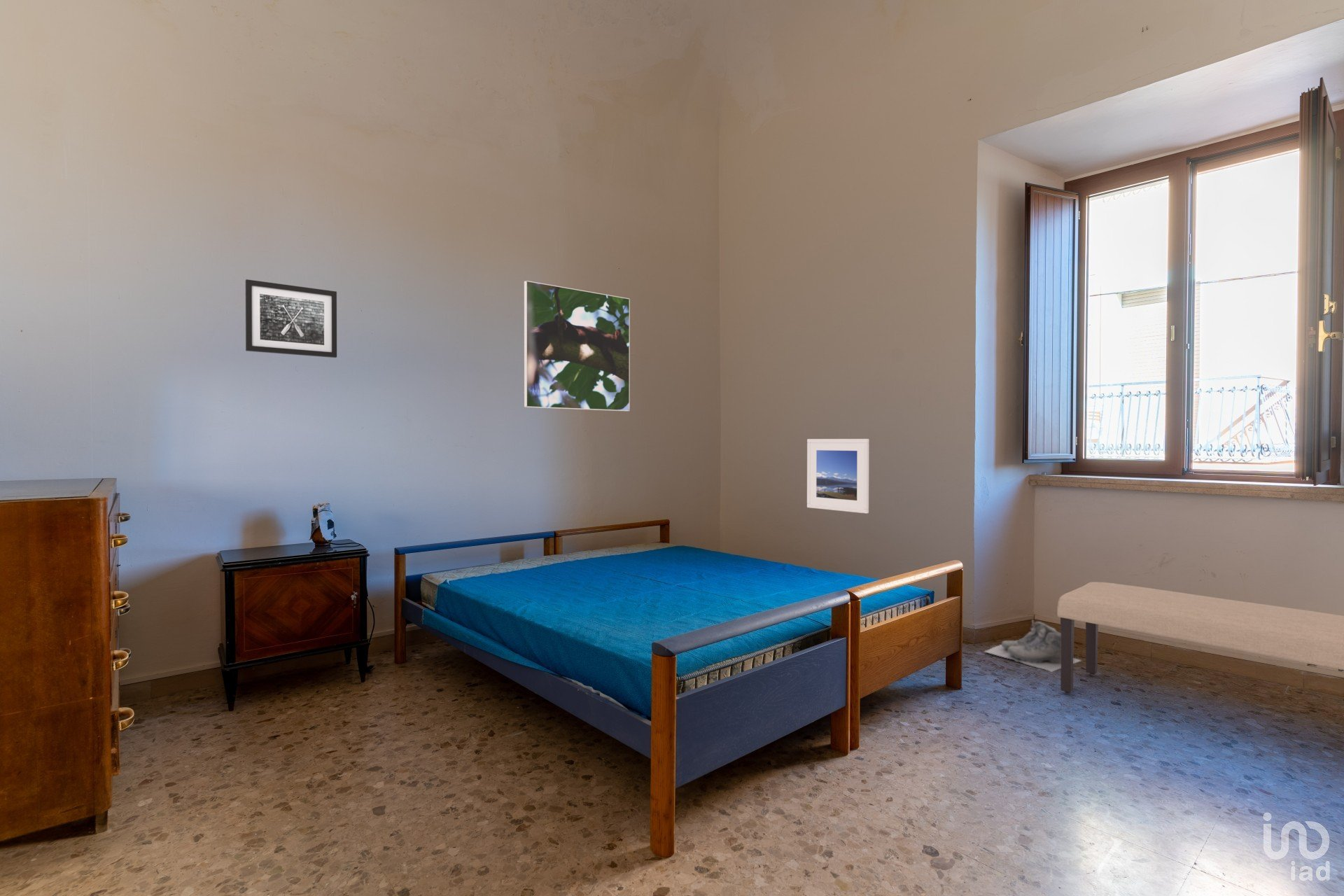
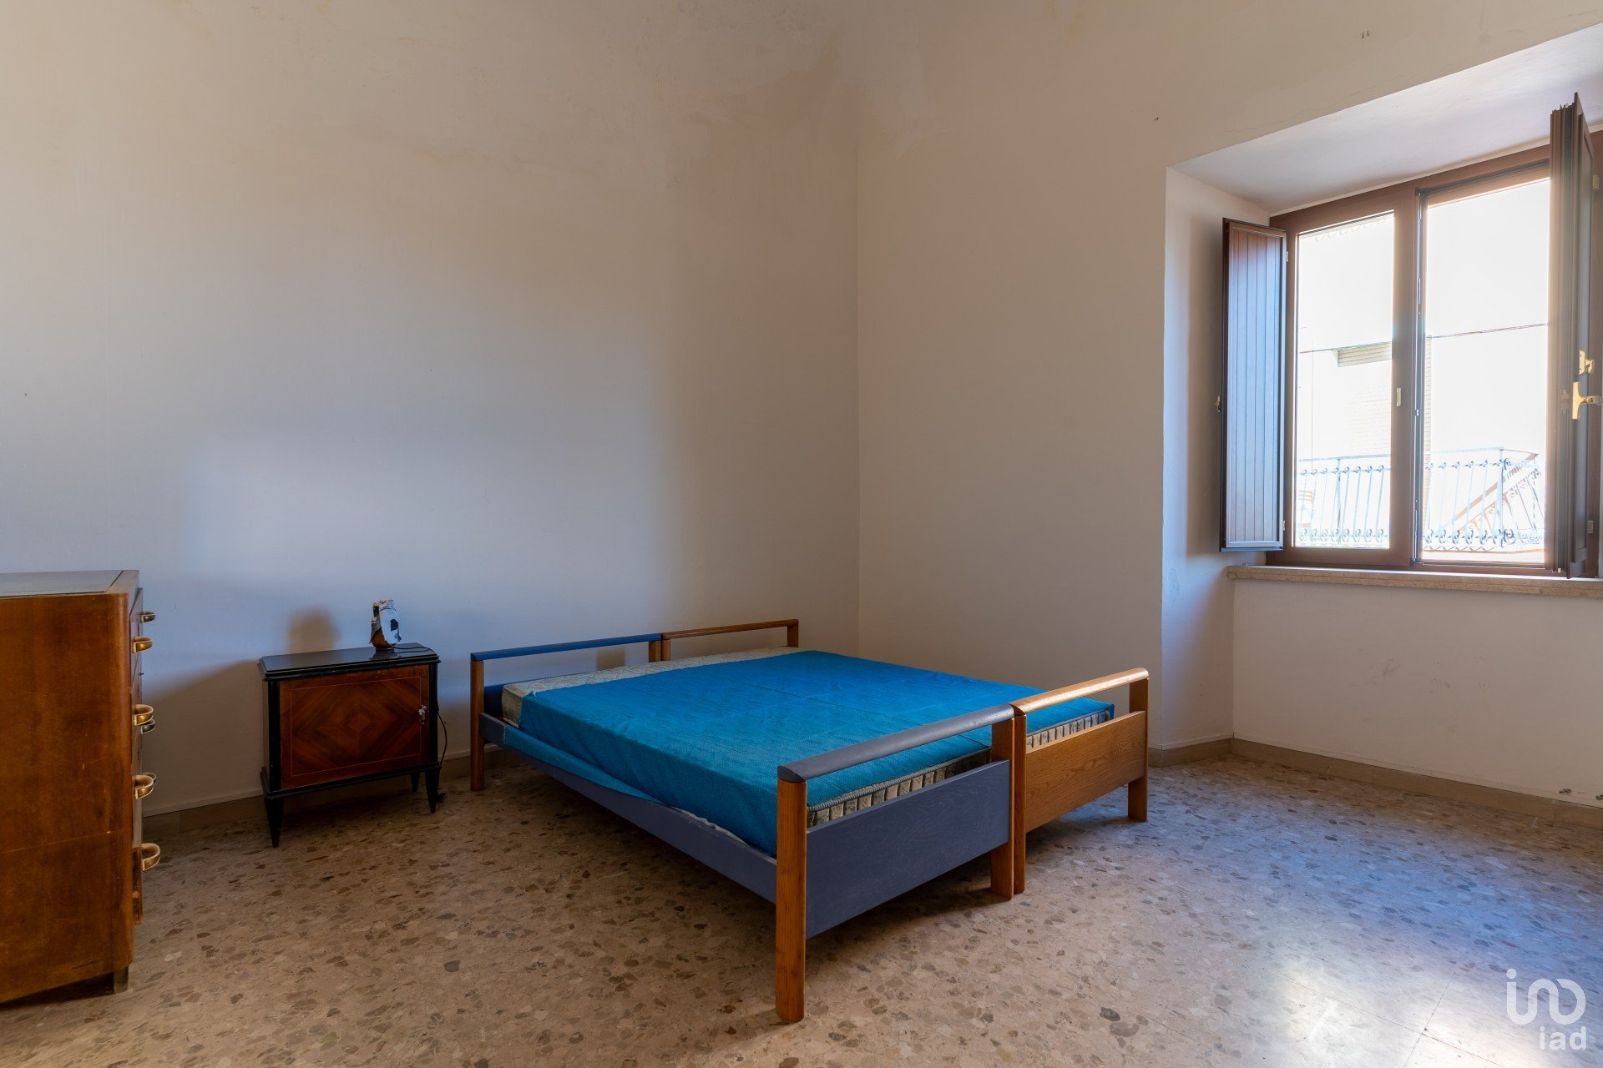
- bench (1217, 646)
- wall art (293, 320)
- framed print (836, 475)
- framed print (580, 349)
- boots (1032, 638)
